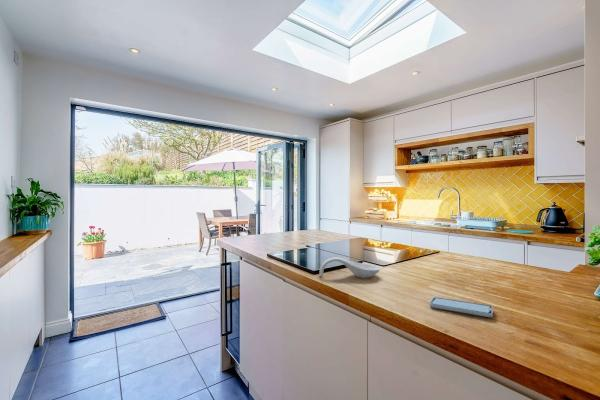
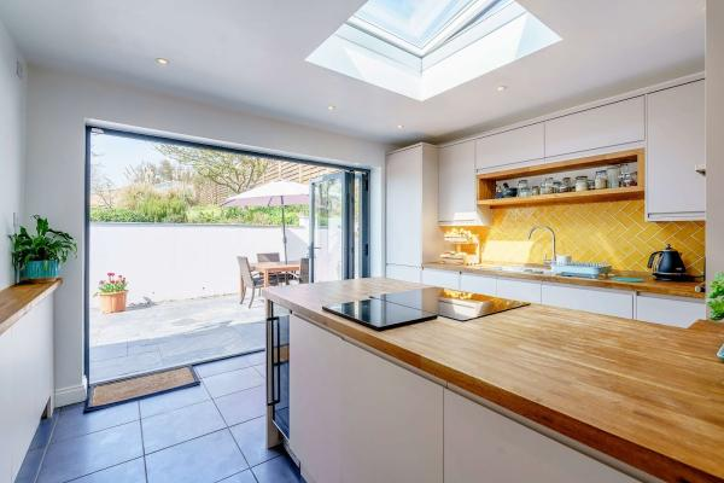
- spoon rest (349, 266)
- smartphone (460, 306)
